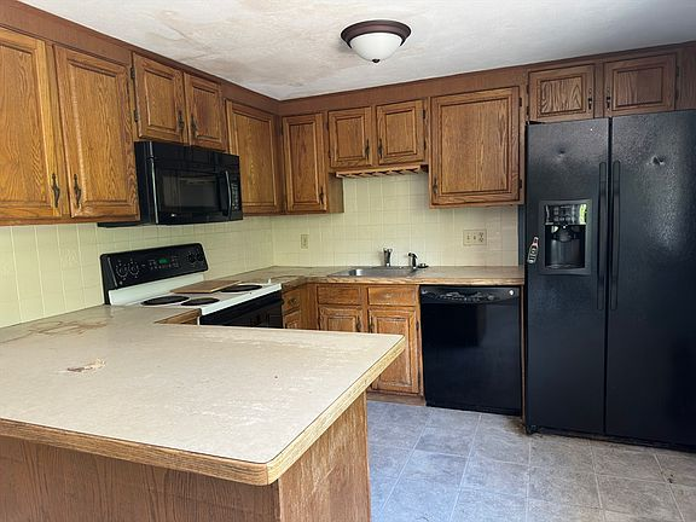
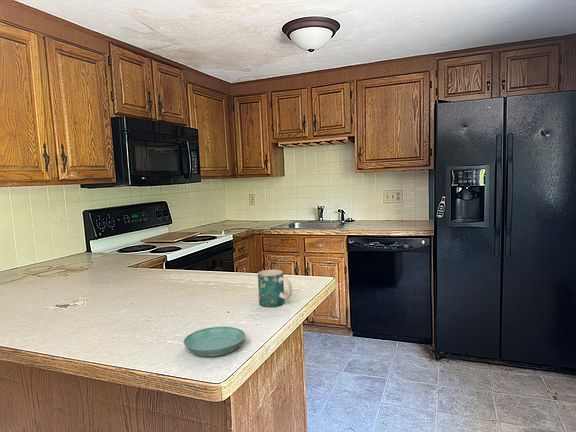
+ saucer (215, 342)
+ mug (275, 288)
